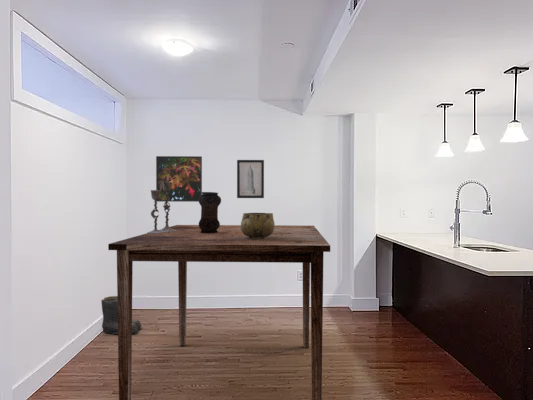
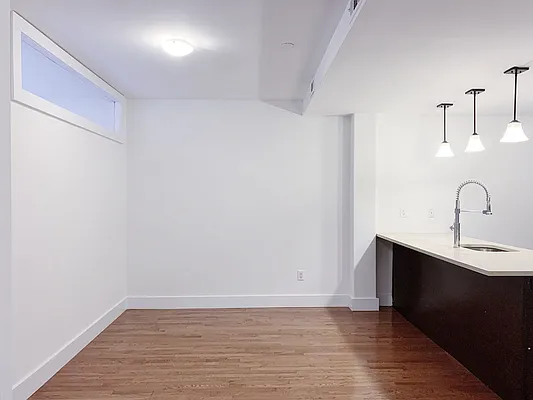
- candlestick (163, 206)
- vase (209, 212)
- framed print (179, 178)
- decorative bowl (257, 225)
- boots (117, 314)
- wall art (250, 179)
- dining table (234, 261)
